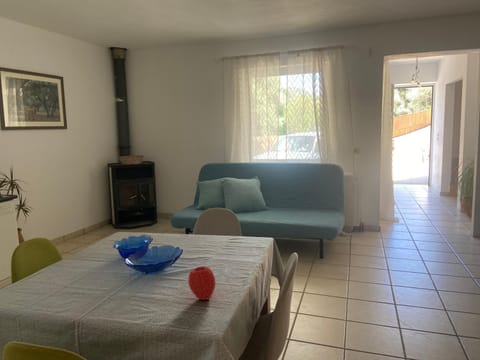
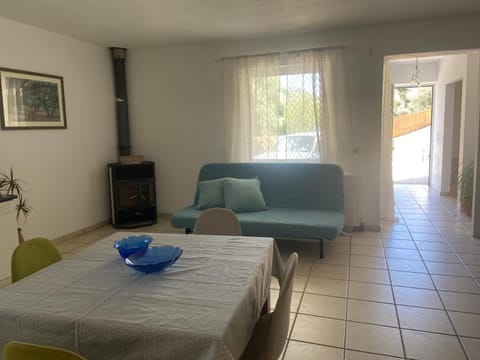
- apple (202, 282)
